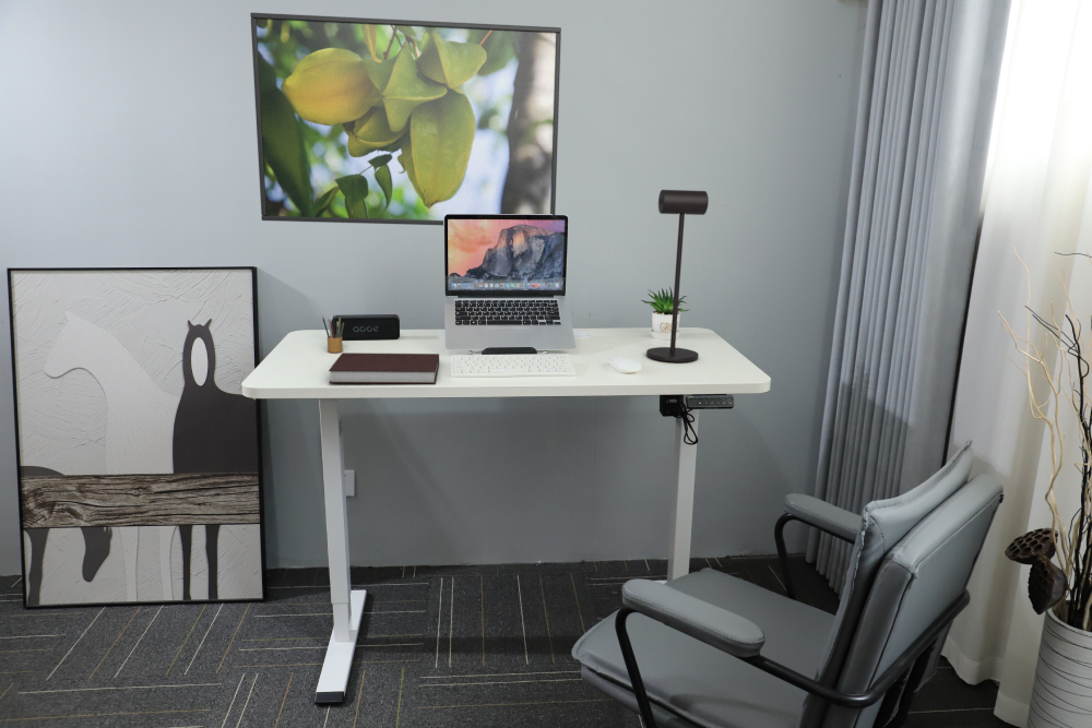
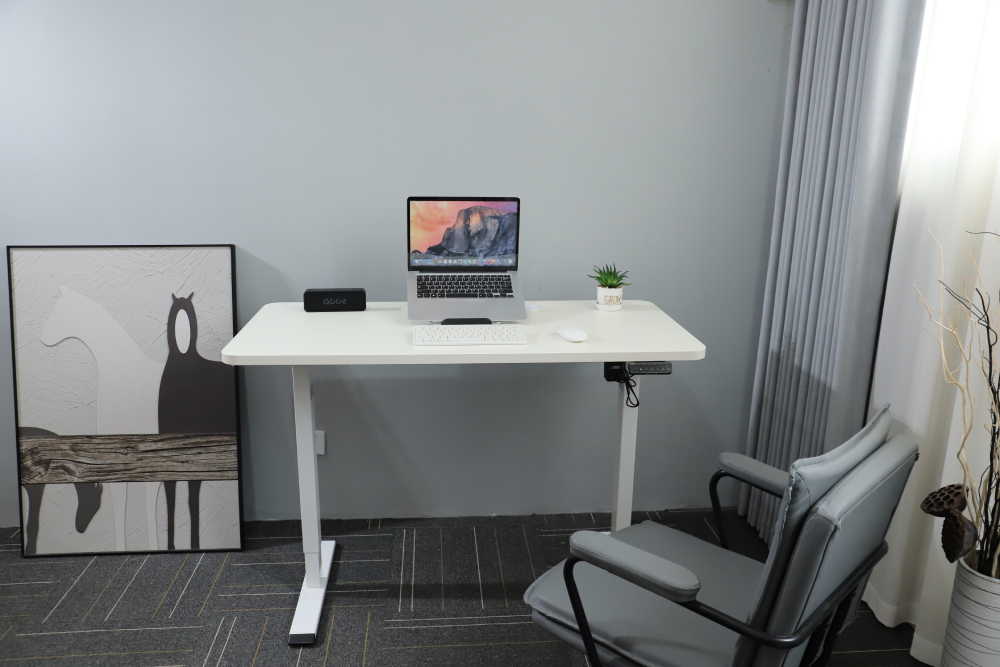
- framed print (410, 124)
- desk lamp (677, 275)
- pencil box (333, 333)
- notebook (387, 367)
